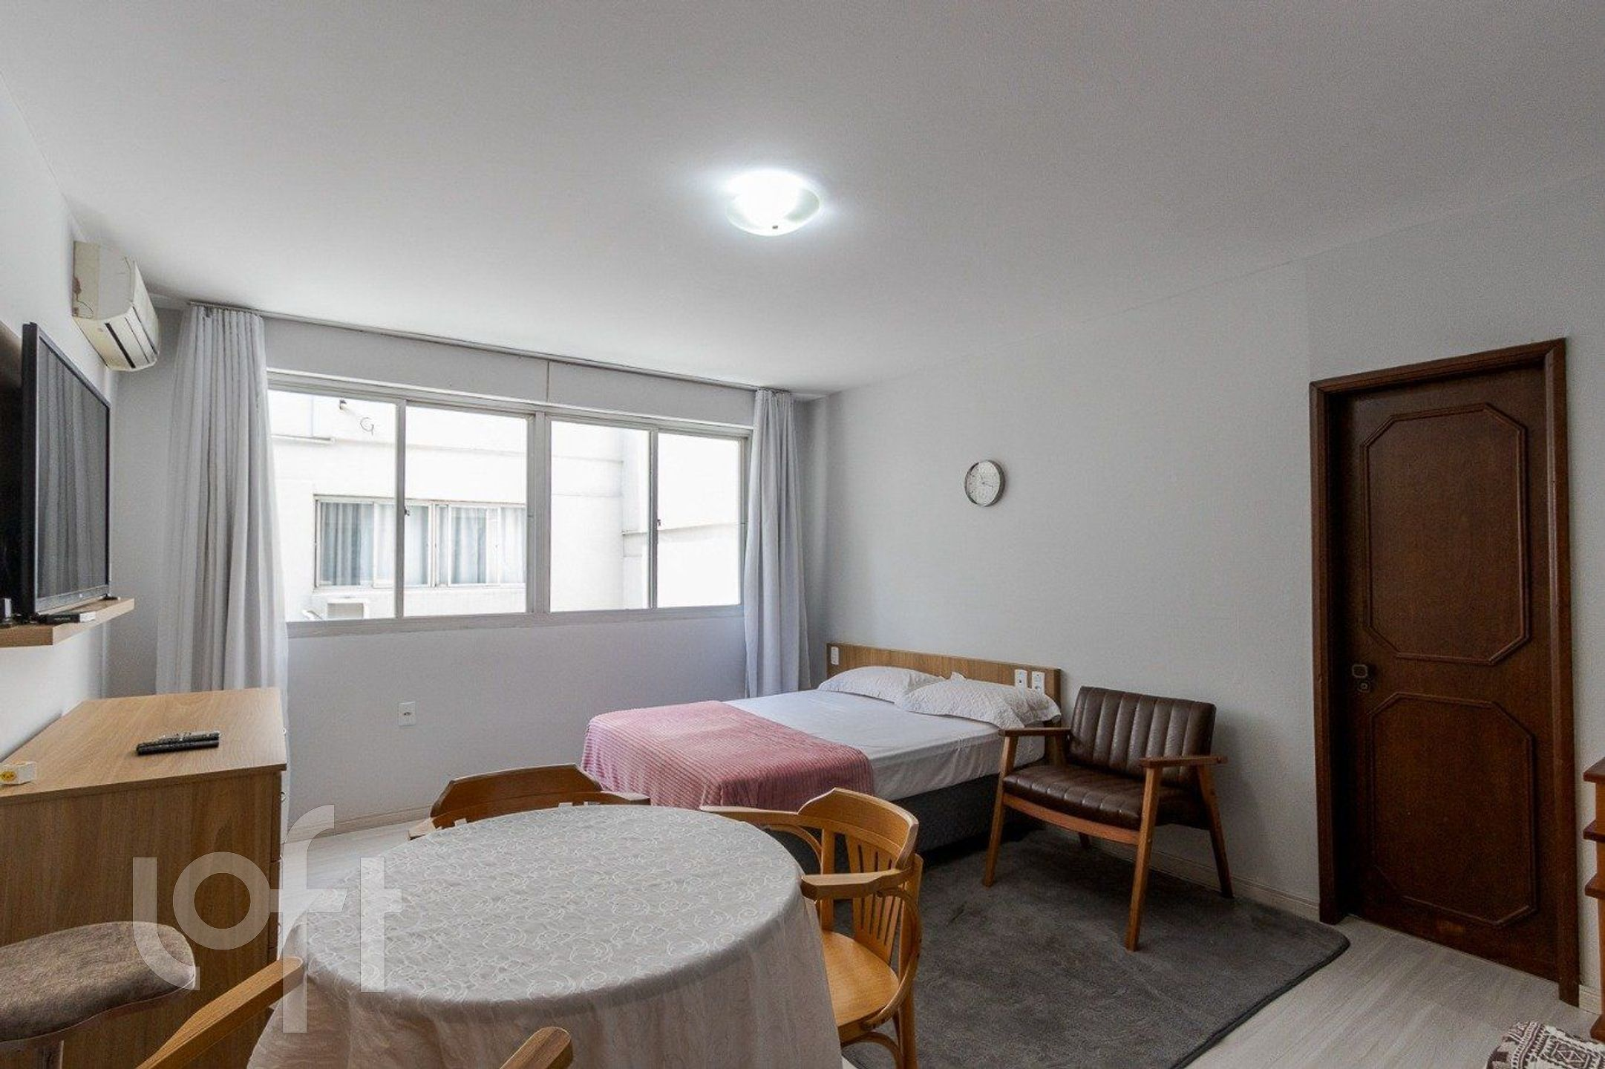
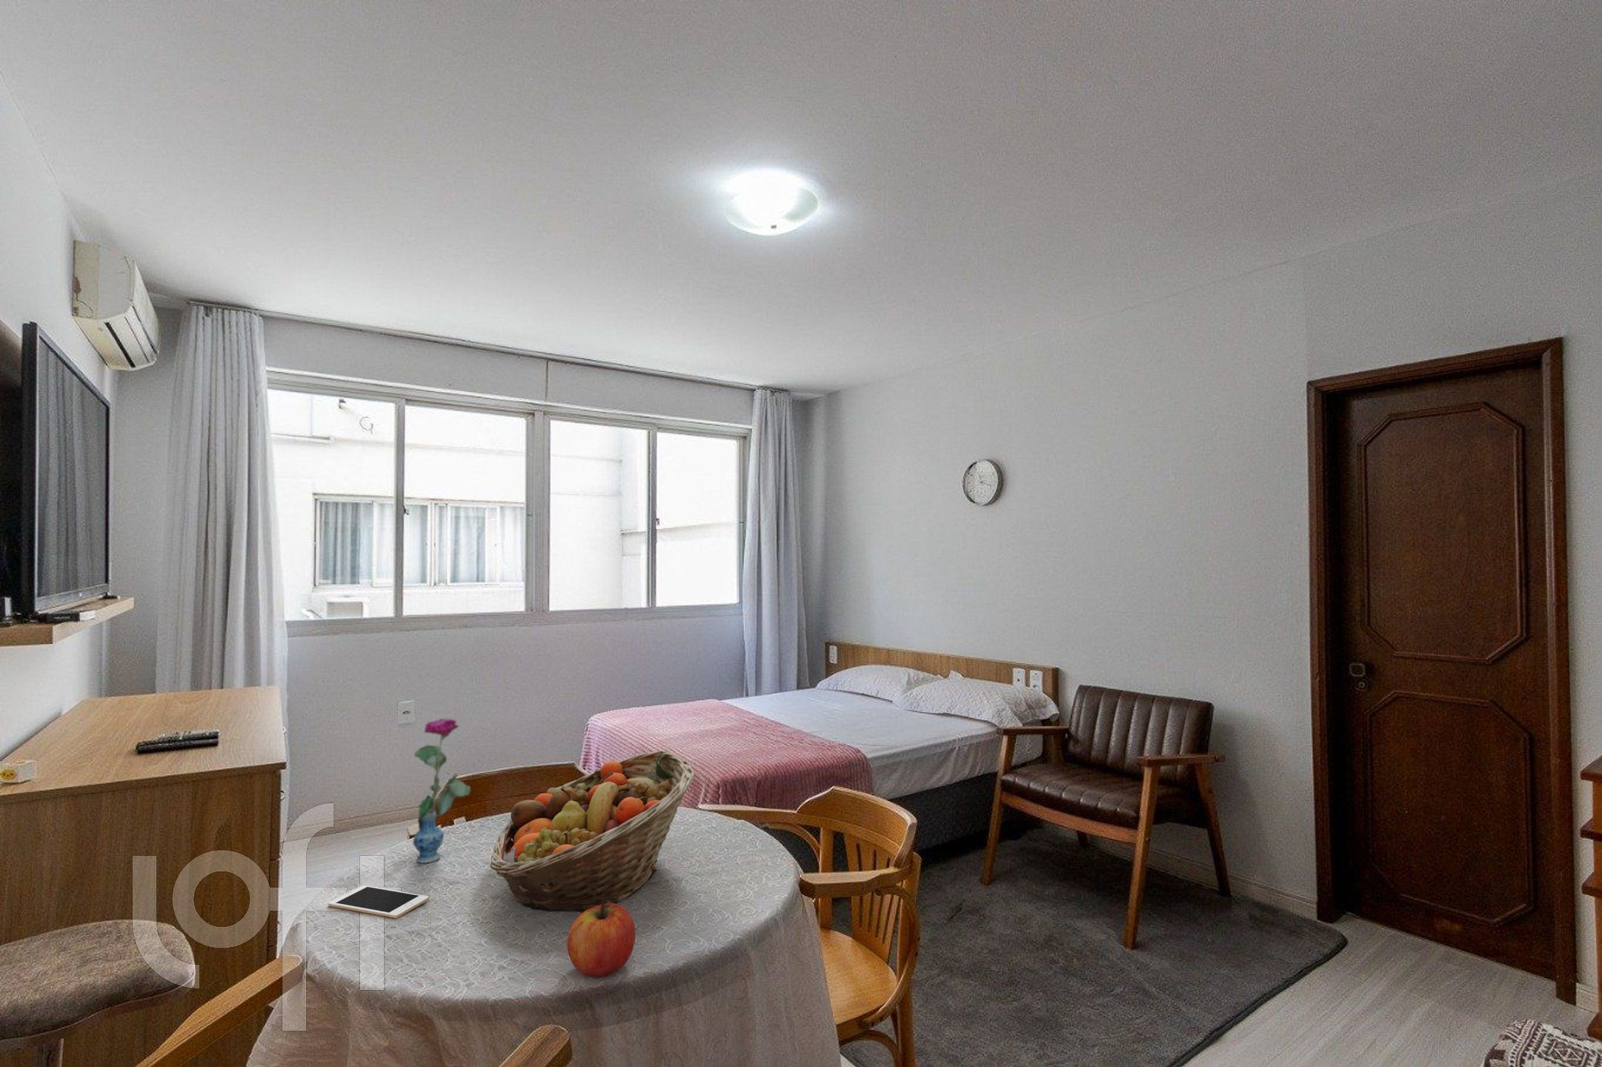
+ fruit basket (596, 823)
+ vase (441, 786)
+ apple (601, 936)
+ cell phone (379, 901)
